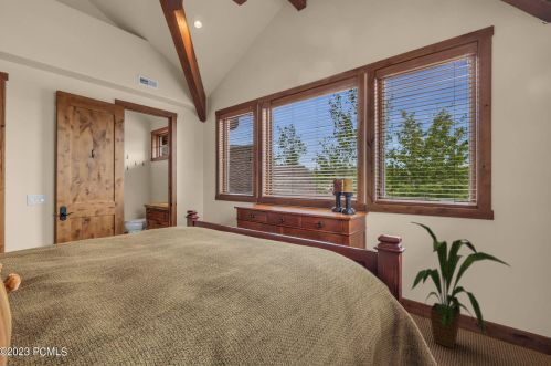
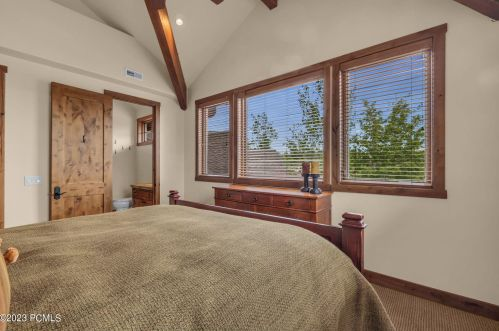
- house plant (457, 286)
